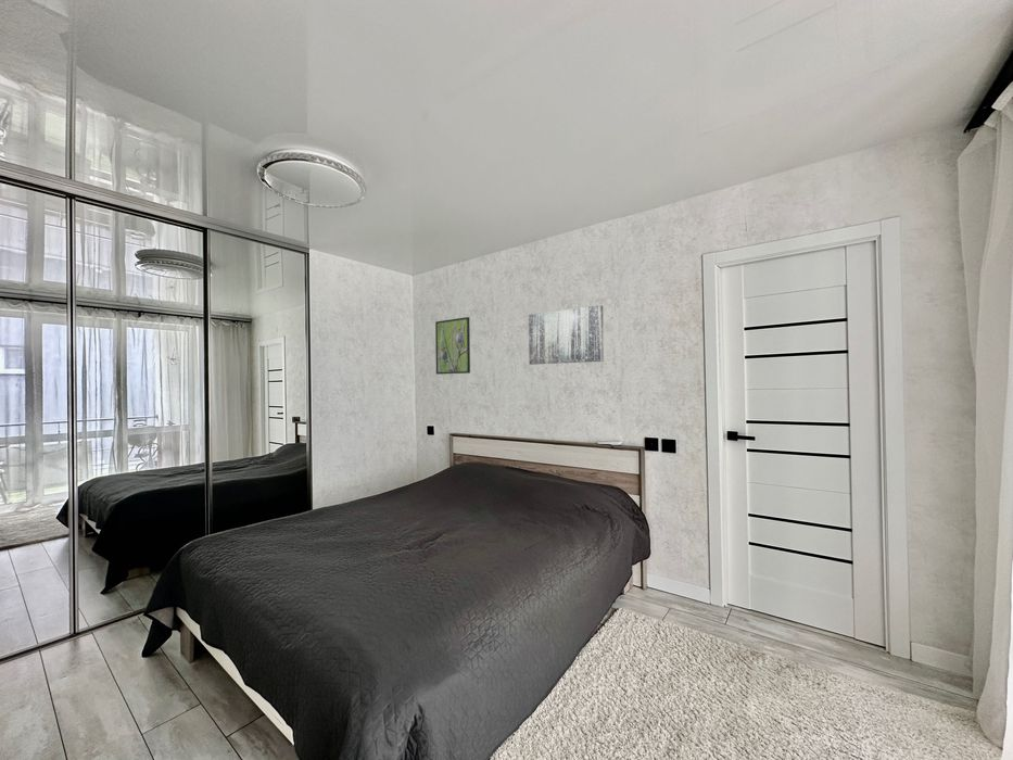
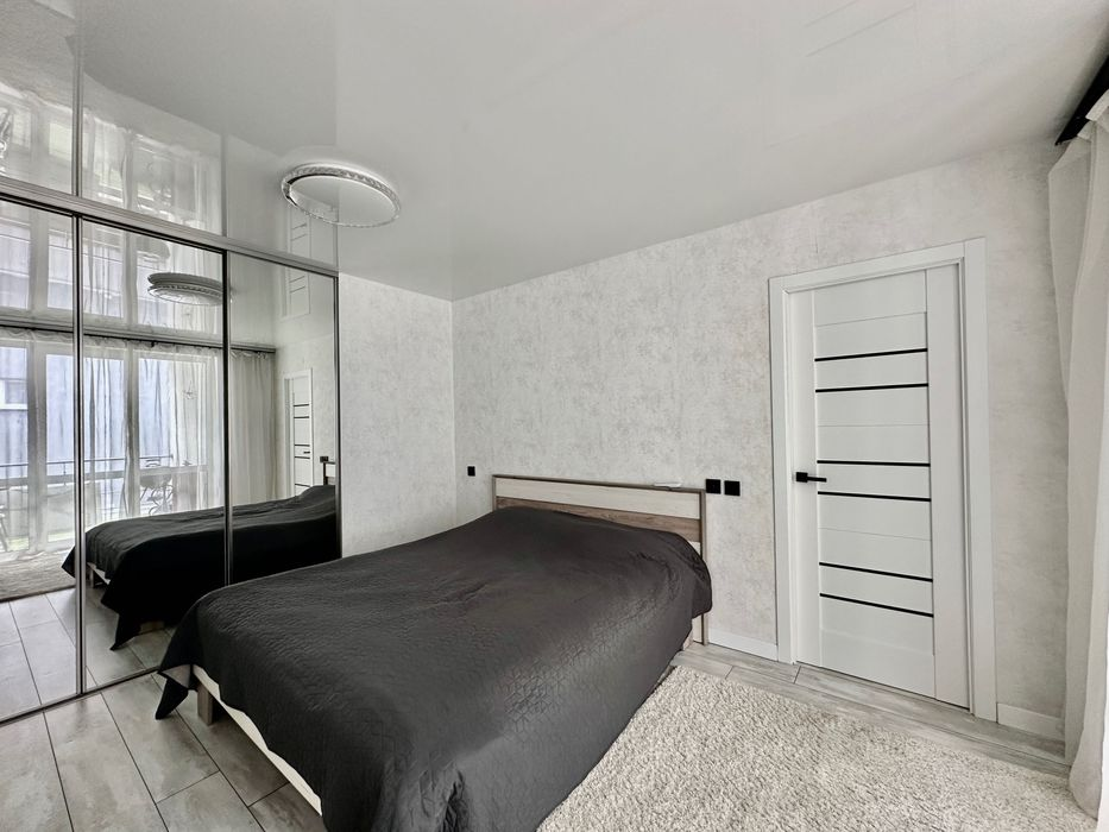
- wall art (564, 337)
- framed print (452, 346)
